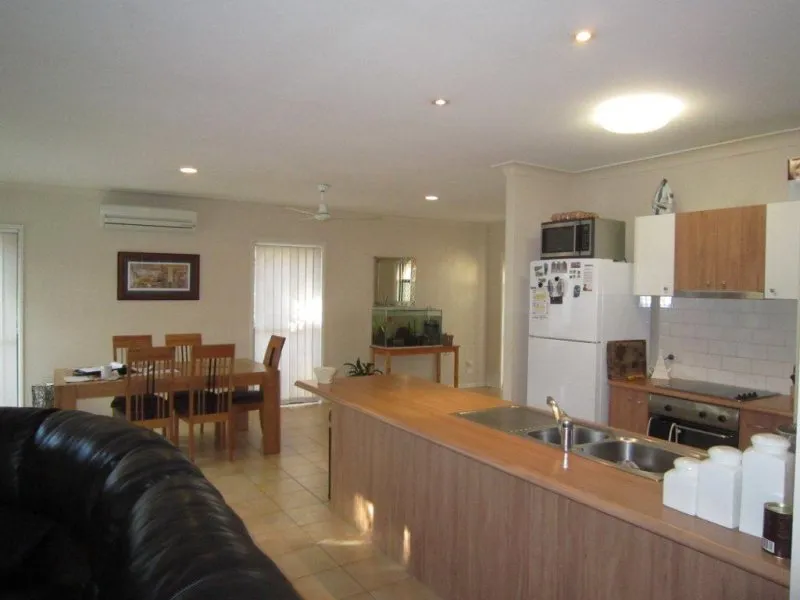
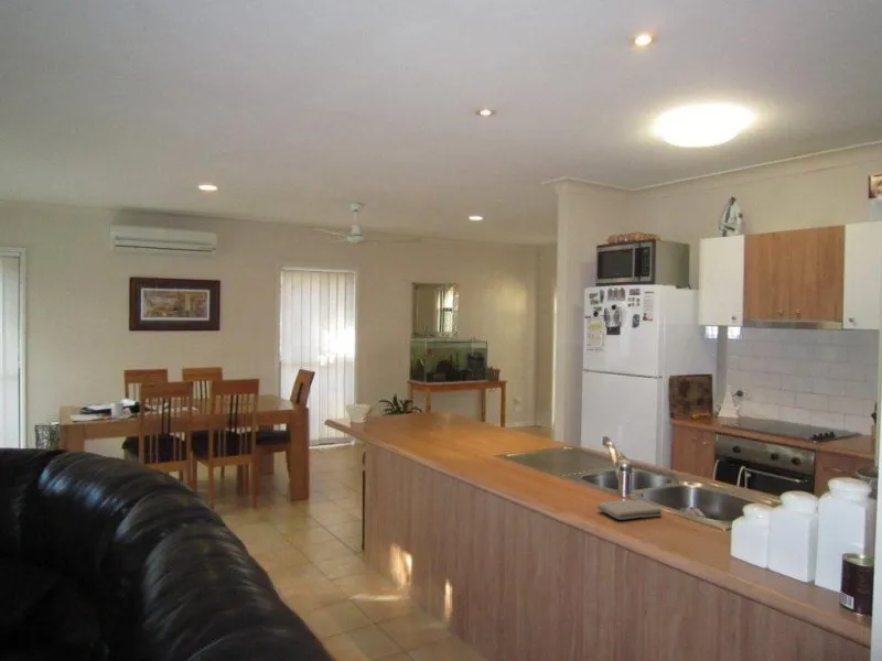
+ washcloth (630, 509)
